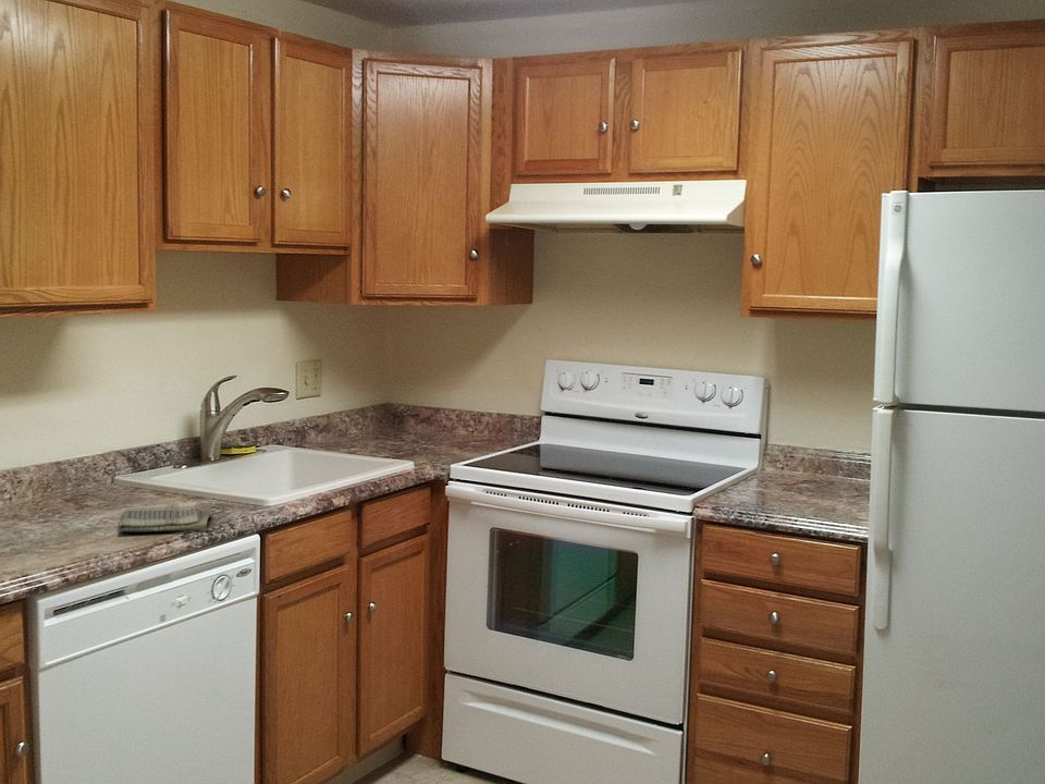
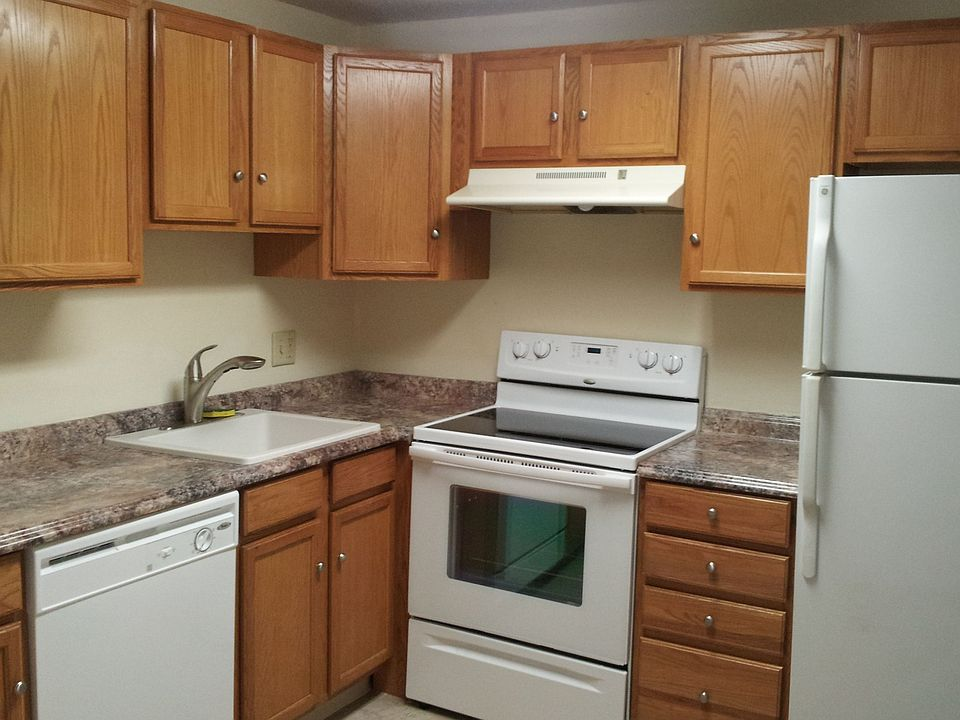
- dish towel (165, 516)
